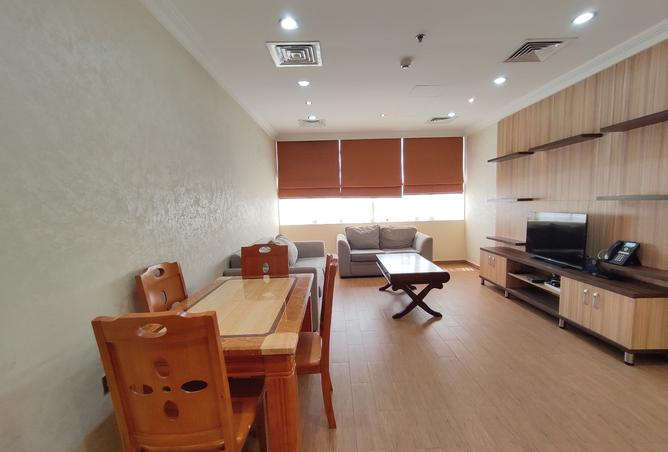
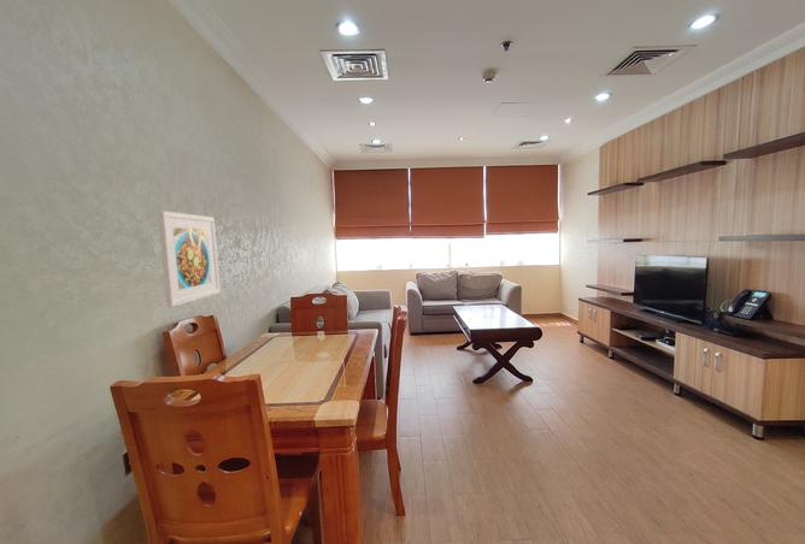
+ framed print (193, 256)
